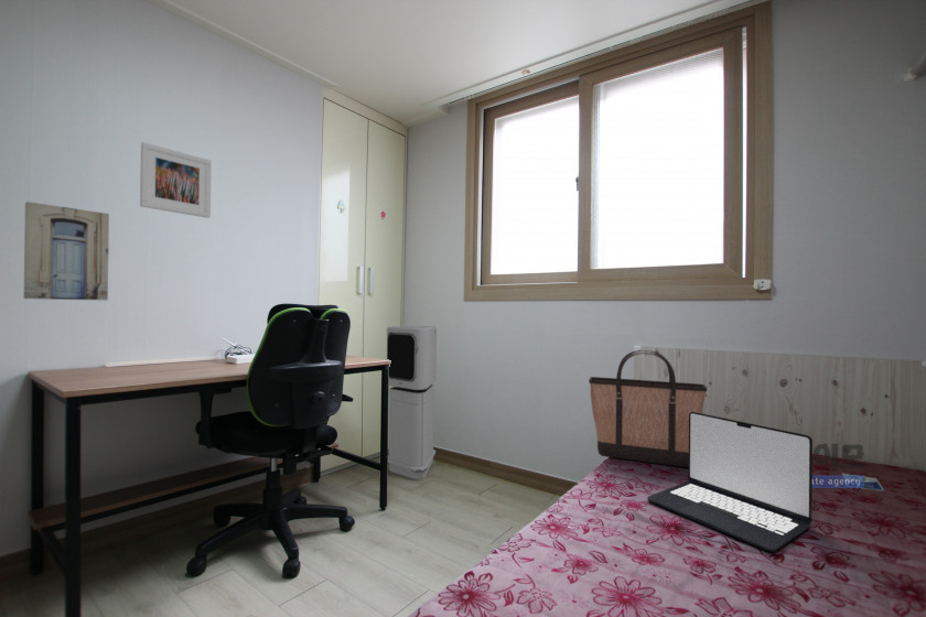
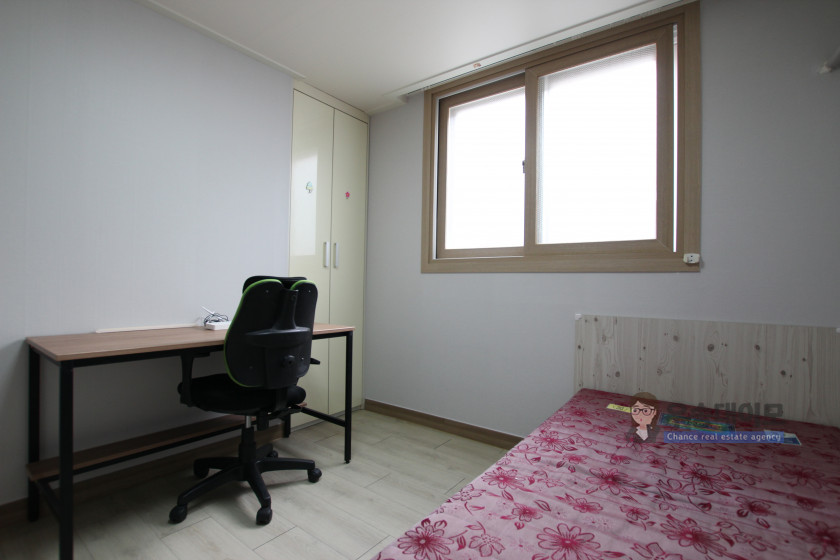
- wall art (68, 253)
- laptop (723, 470)
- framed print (177, 182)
- air purifier (418, 397)
- shopping bag (644, 404)
